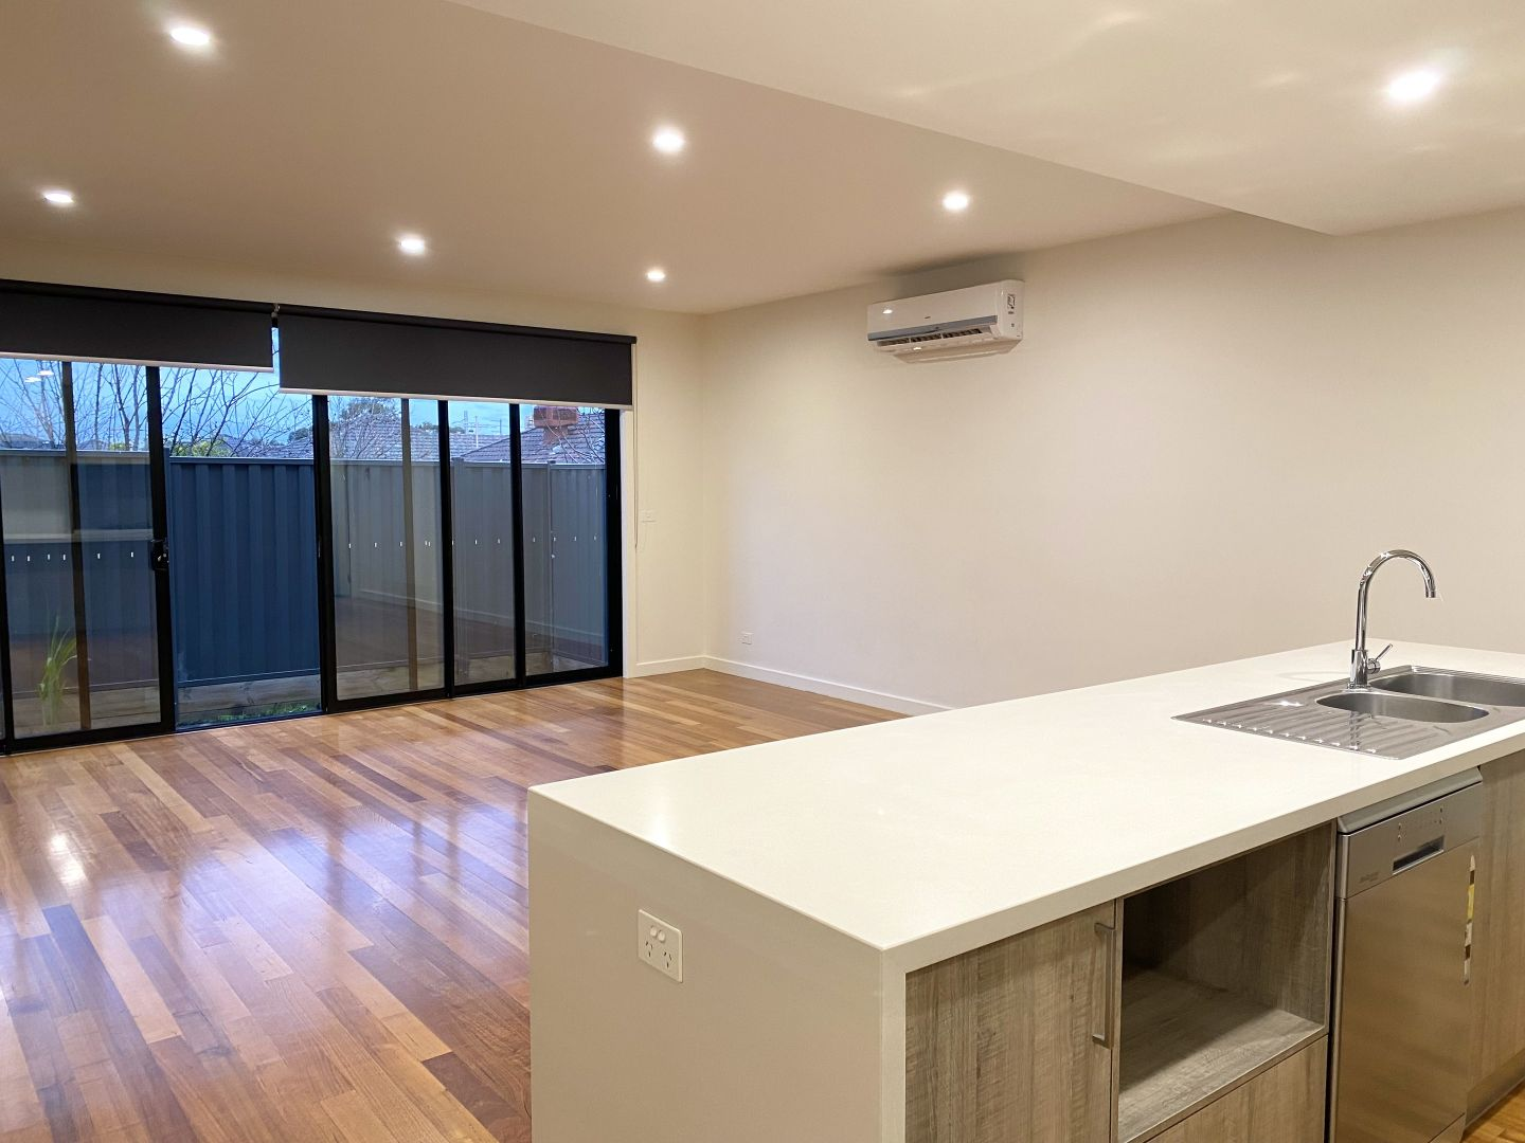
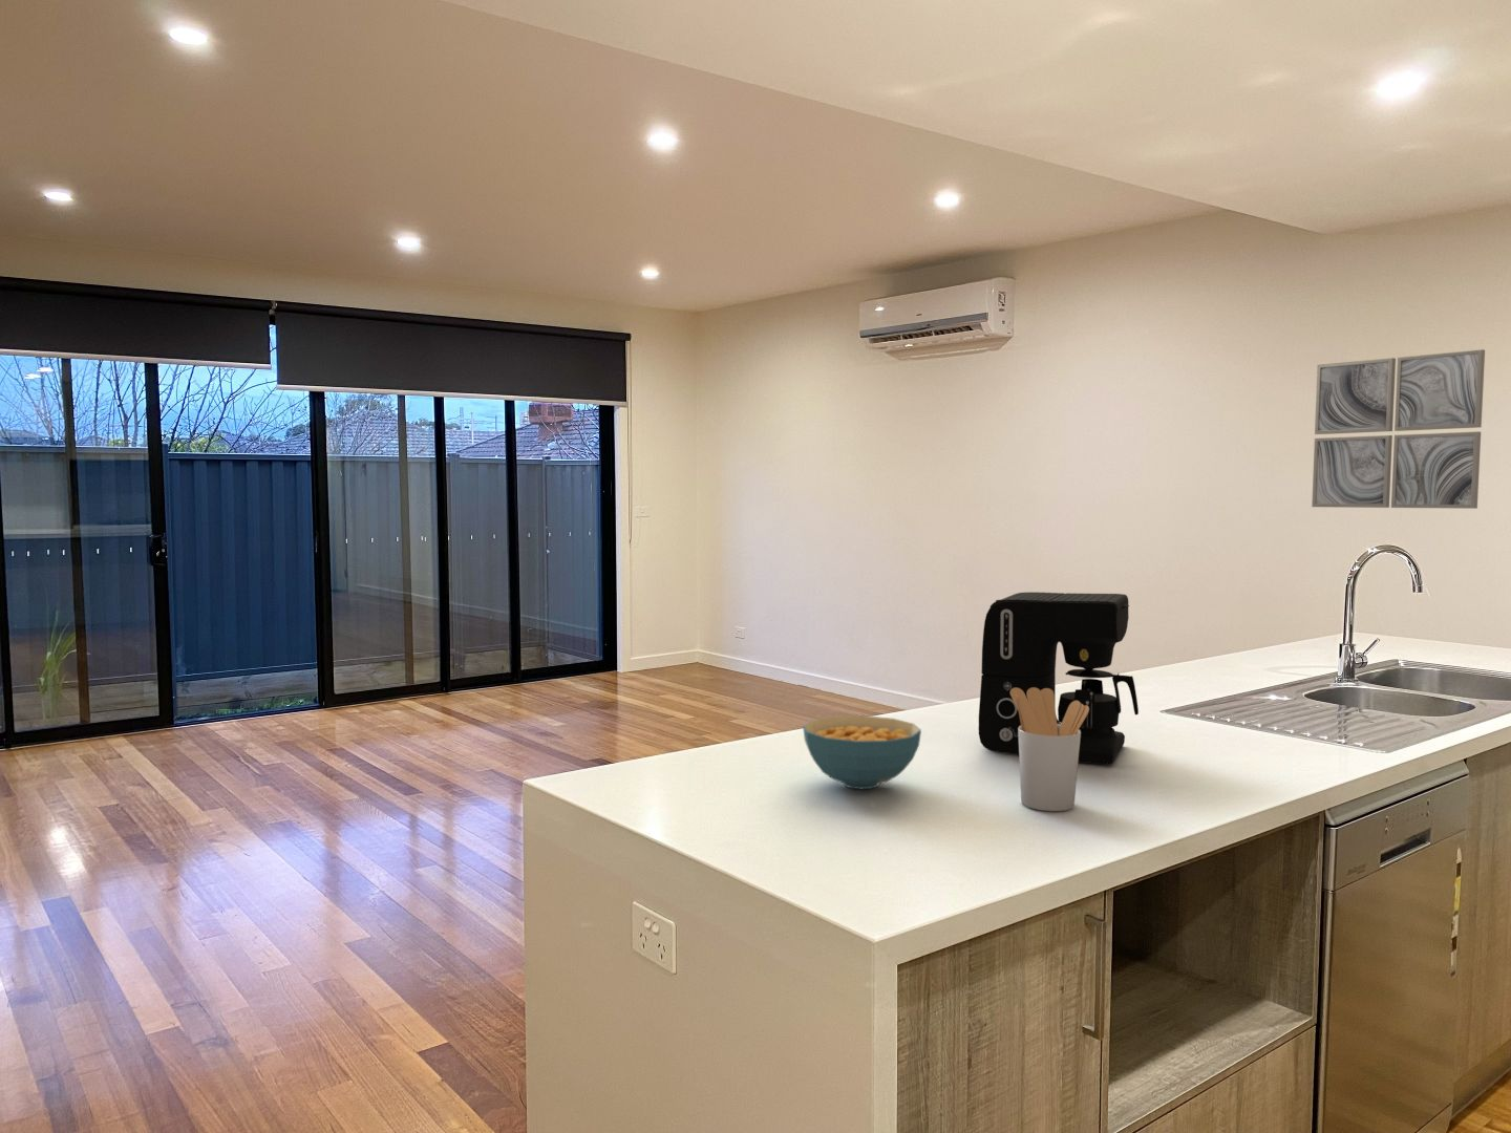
+ coffee maker (1065, 672)
+ cereal bowl (860, 756)
+ utensil holder (1042, 744)
+ wall art (1391, 430)
